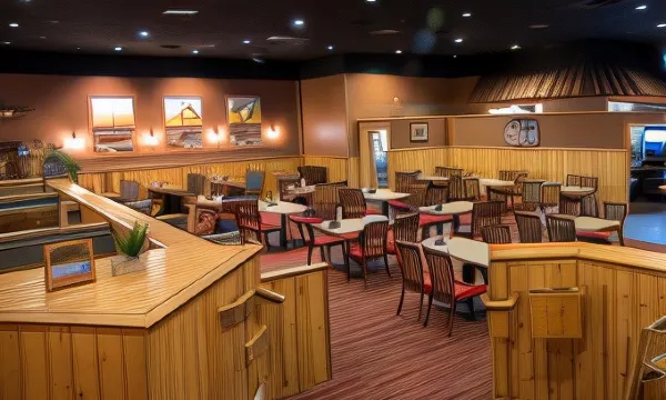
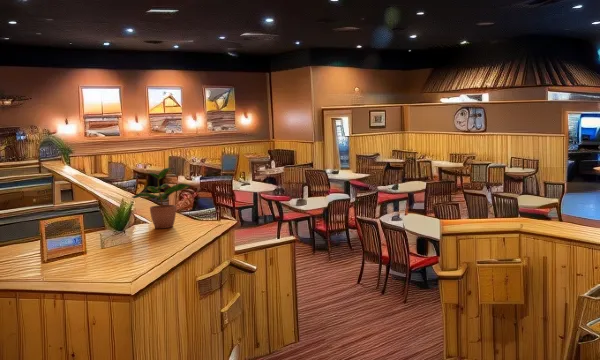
+ potted plant (161, 197)
